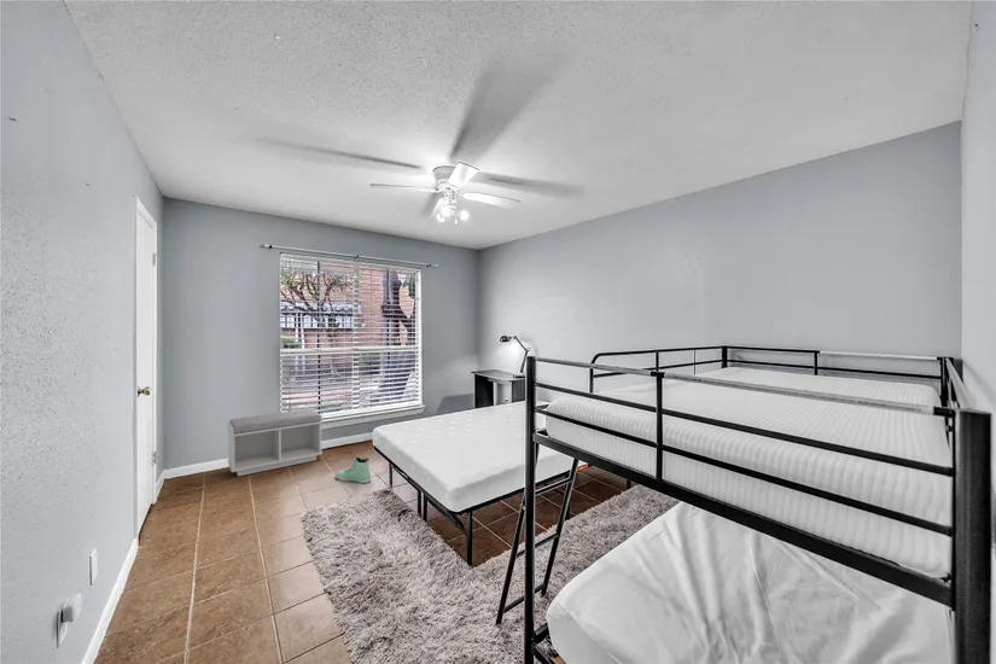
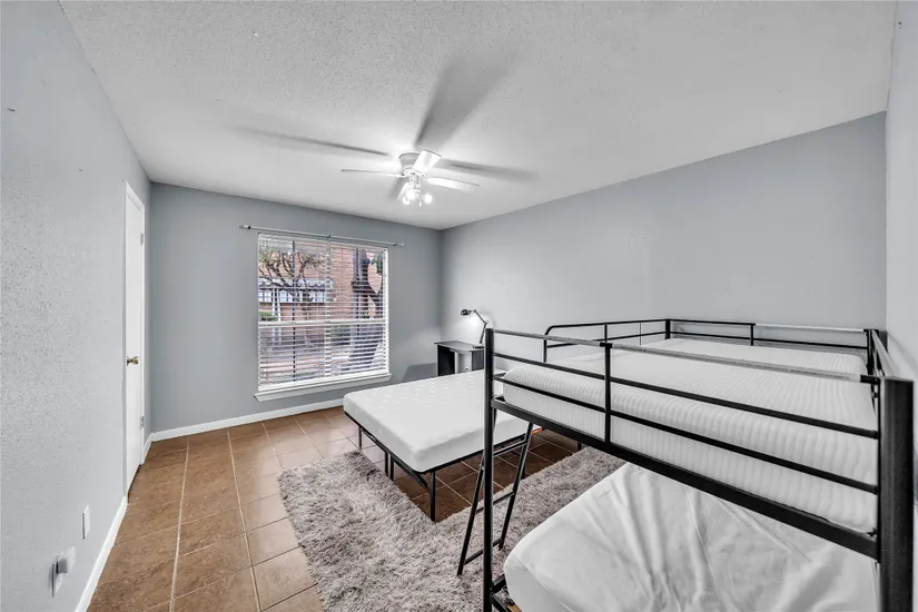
- bench (276, 438)
- sneaker (353, 467)
